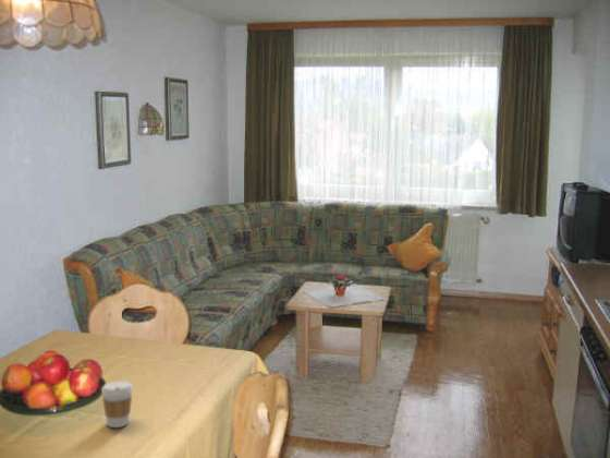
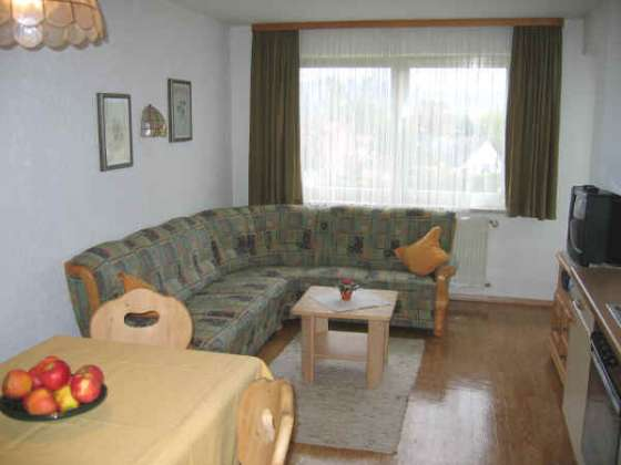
- coffee cup (117, 403)
